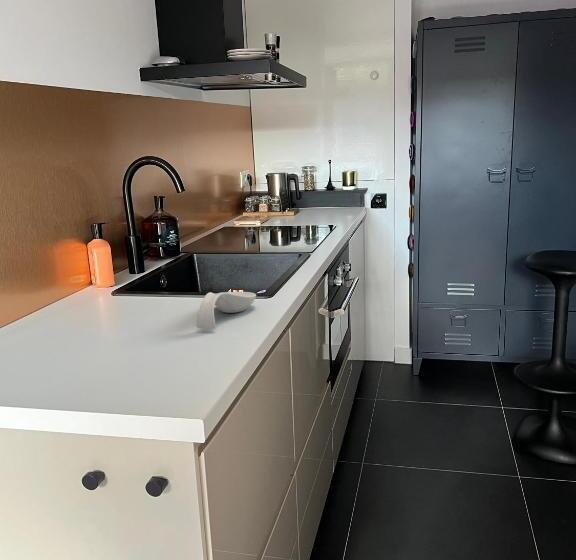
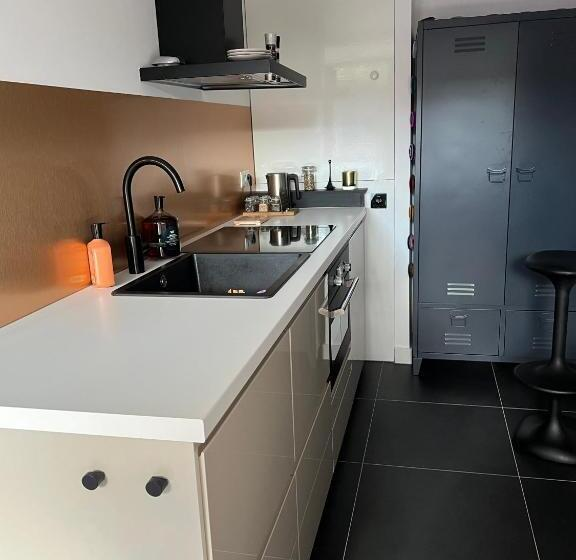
- spoon rest (224, 301)
